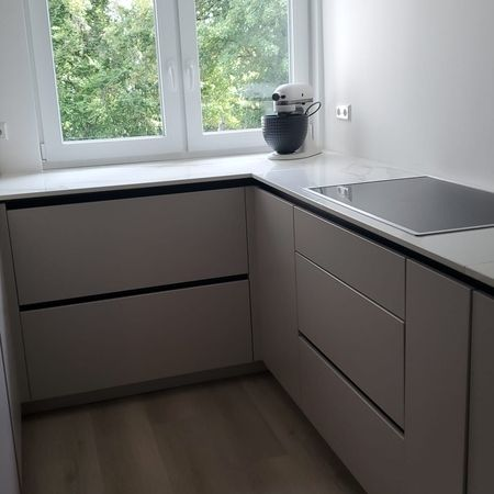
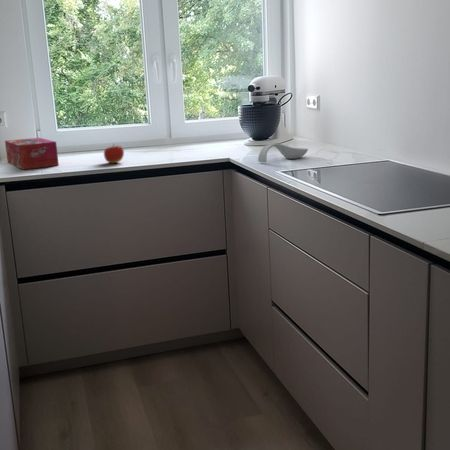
+ spoon rest (283, 150)
+ fruit (113, 153)
+ tissue box (31, 152)
